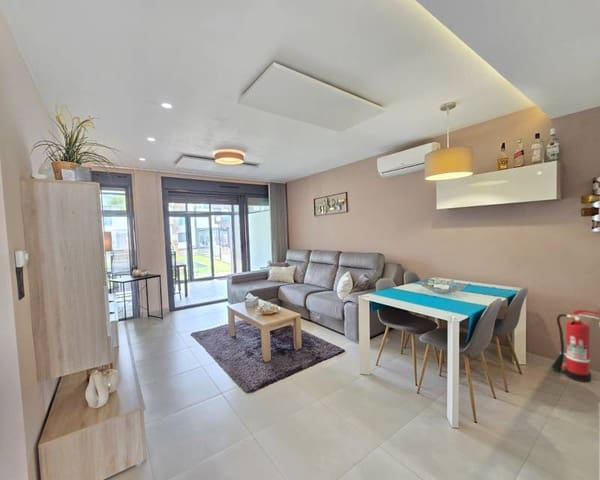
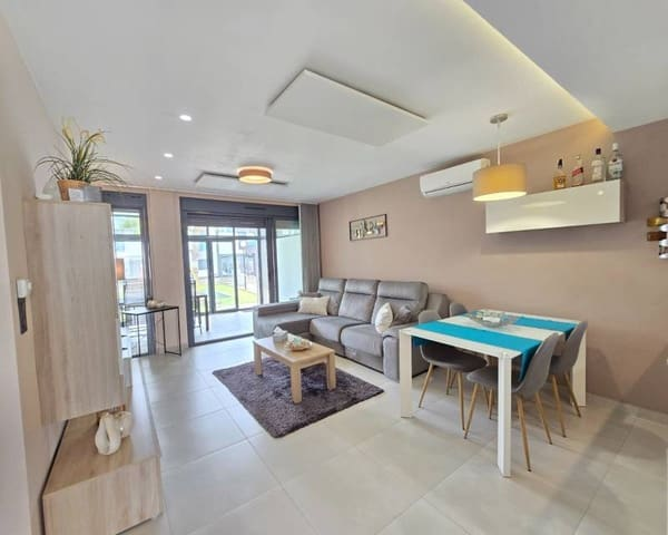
- fire extinguisher (575, 342)
